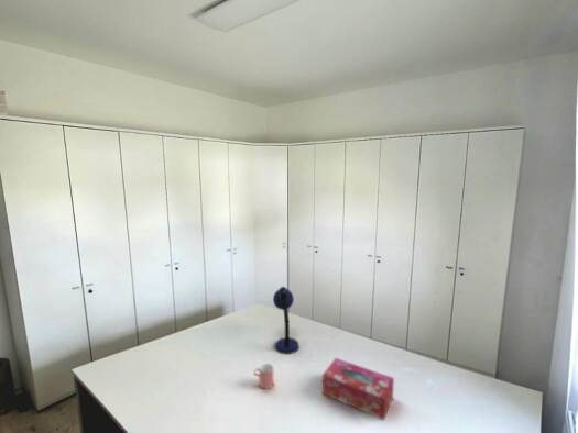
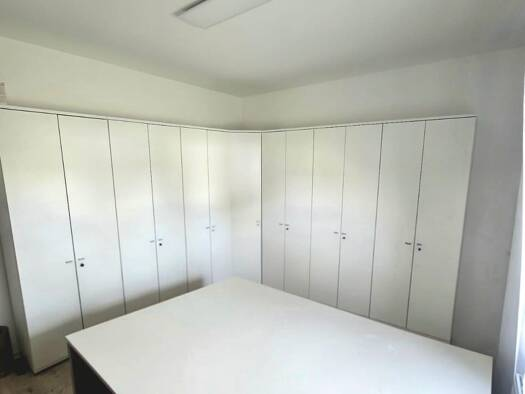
- cup (263, 375)
- tissue box (357, 386)
- desk lamp (285, 313)
